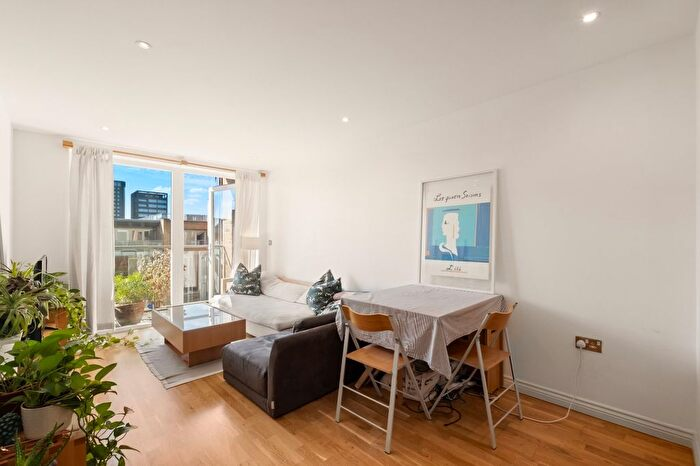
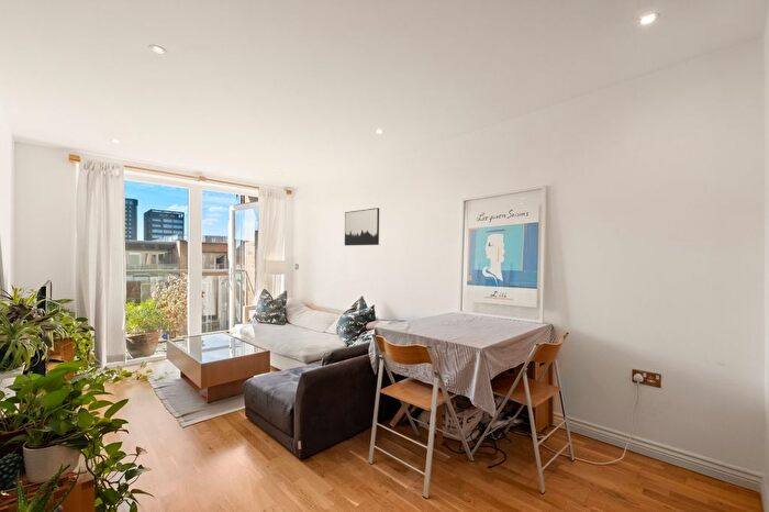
+ wall art (360, 227)
